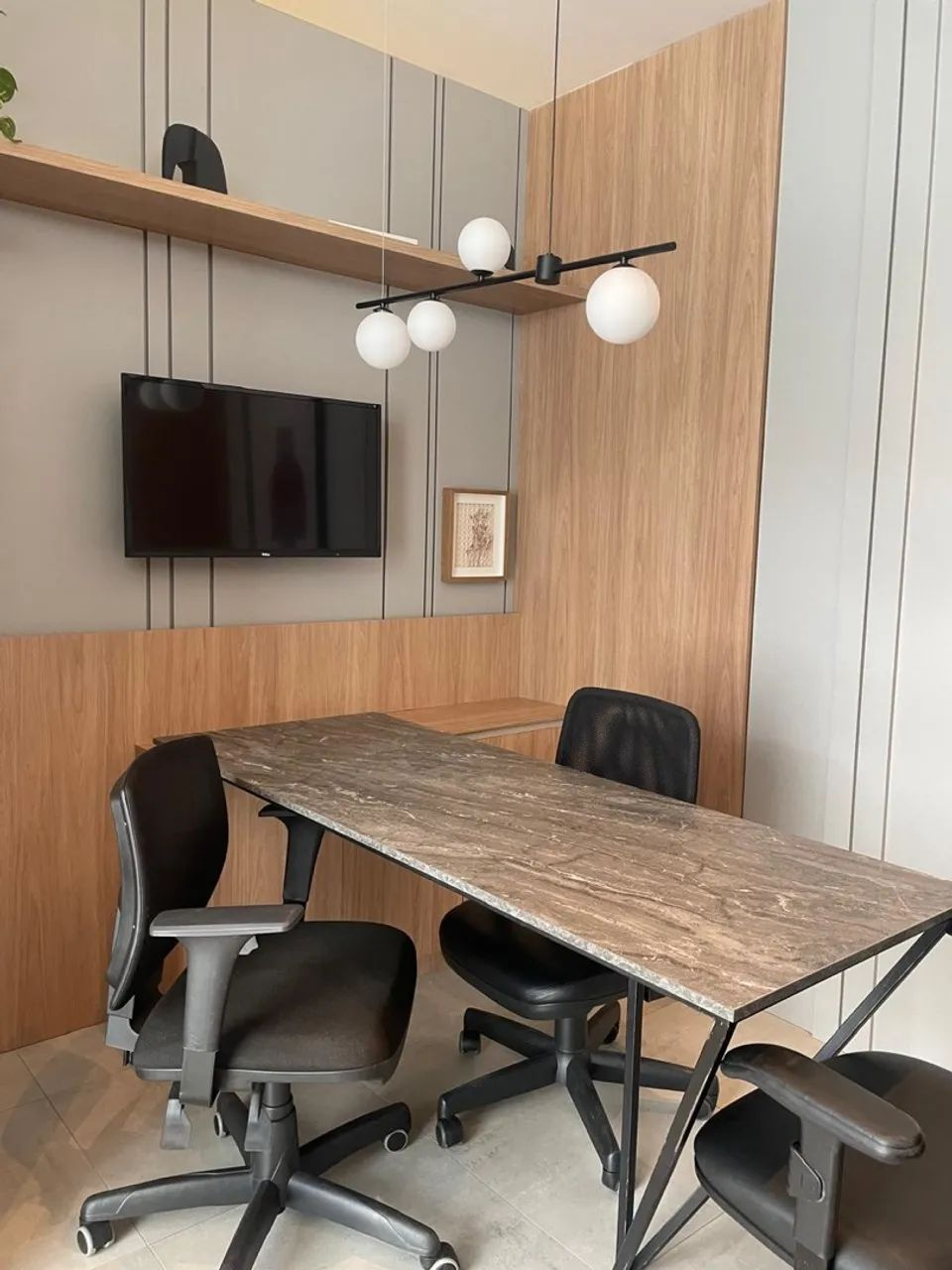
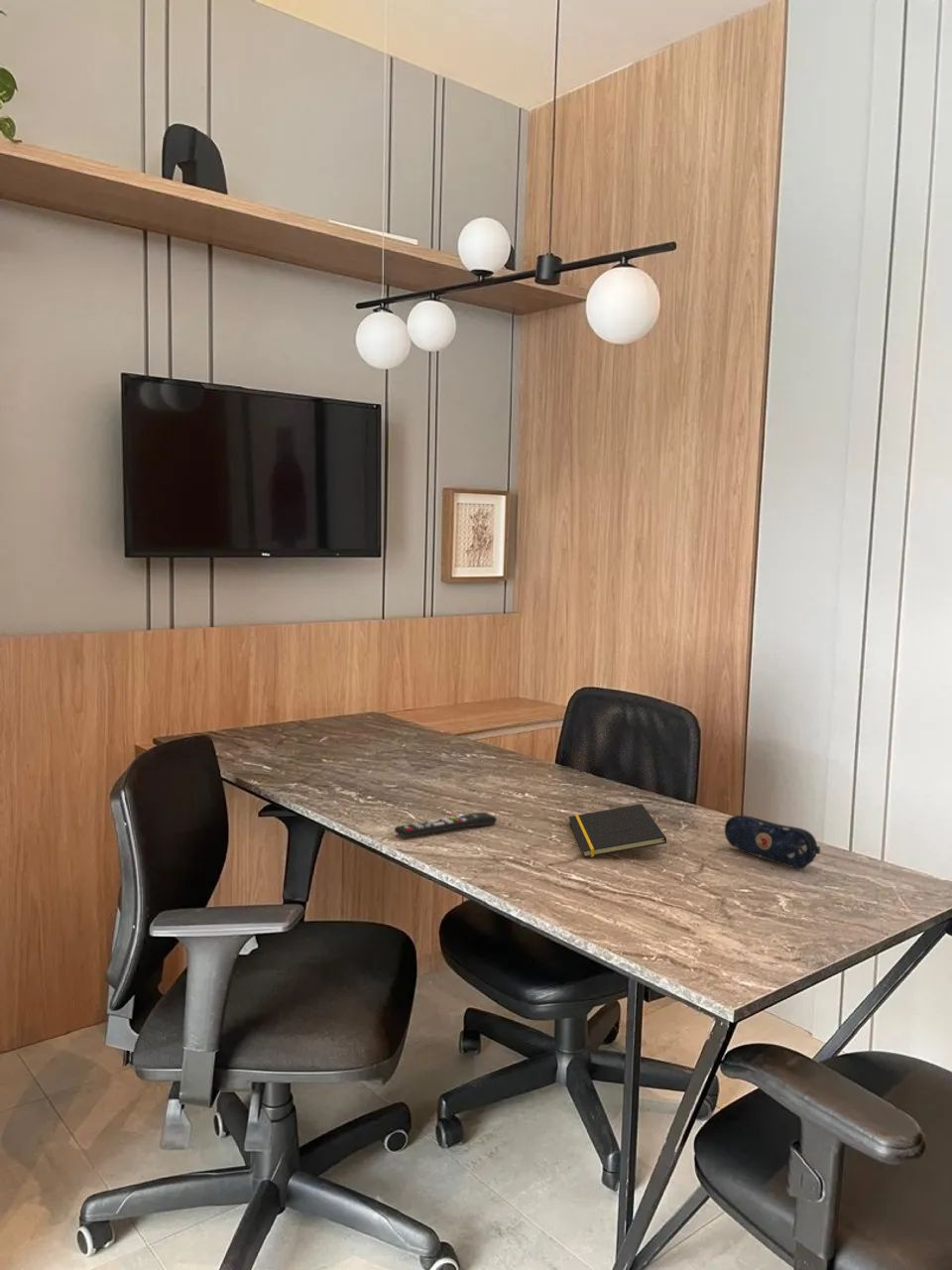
+ pencil case (769, 839)
+ remote control (446, 825)
+ notepad (615, 828)
